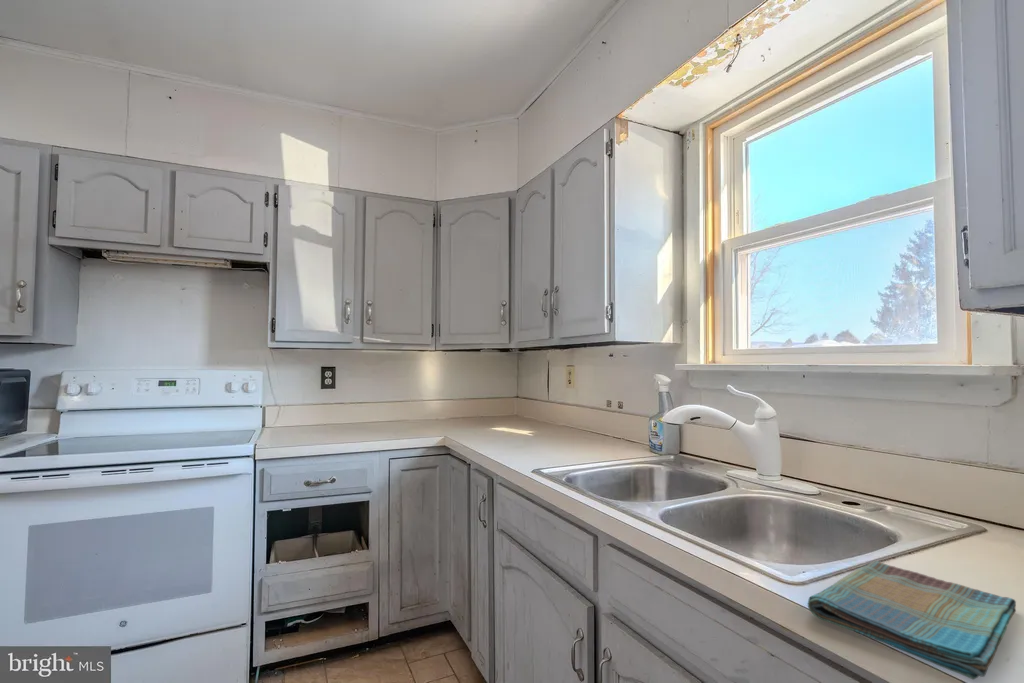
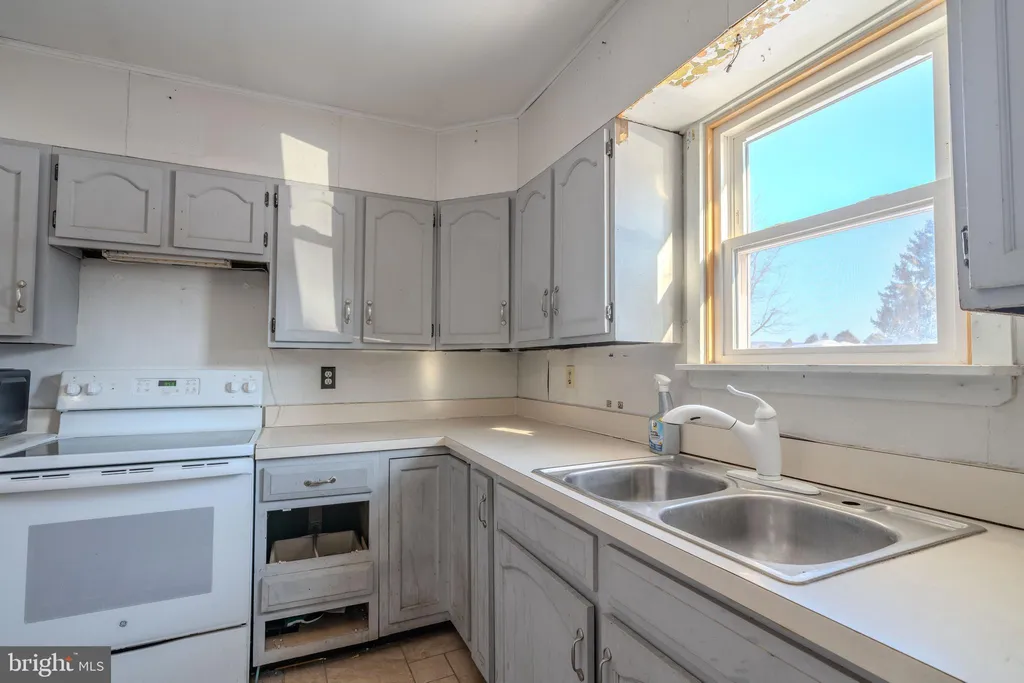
- dish towel (912, 603)
